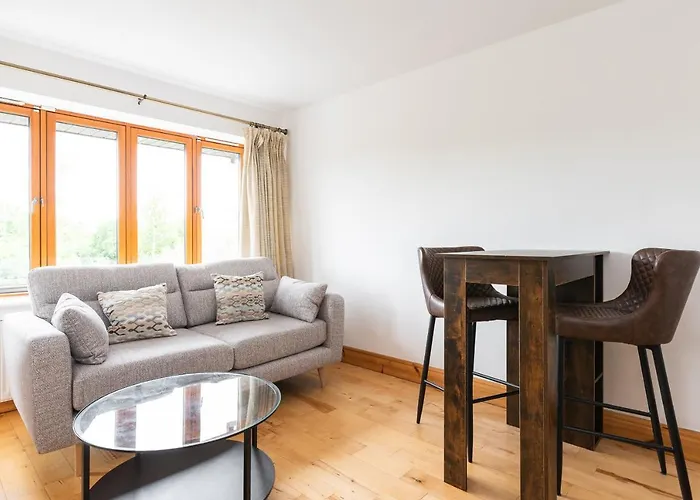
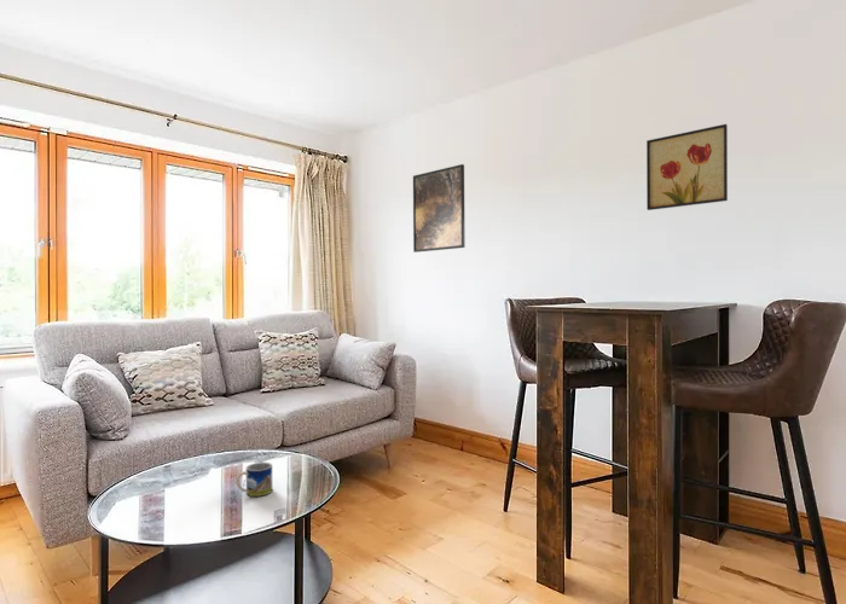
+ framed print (438, 210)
+ mug (254, 480)
+ wall art (685, 169)
